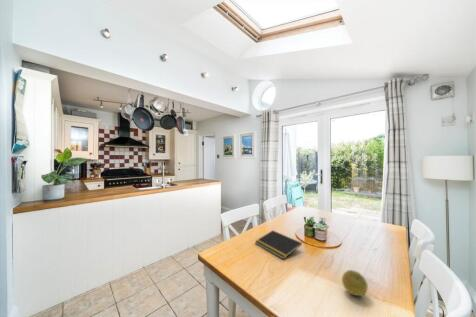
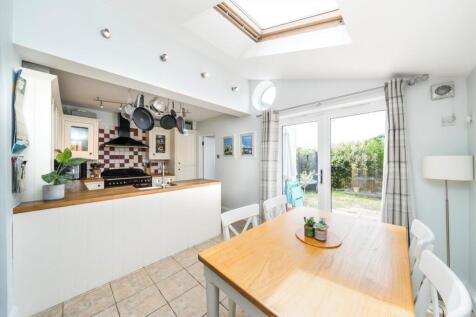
- notepad (277, 243)
- fruit (354, 282)
